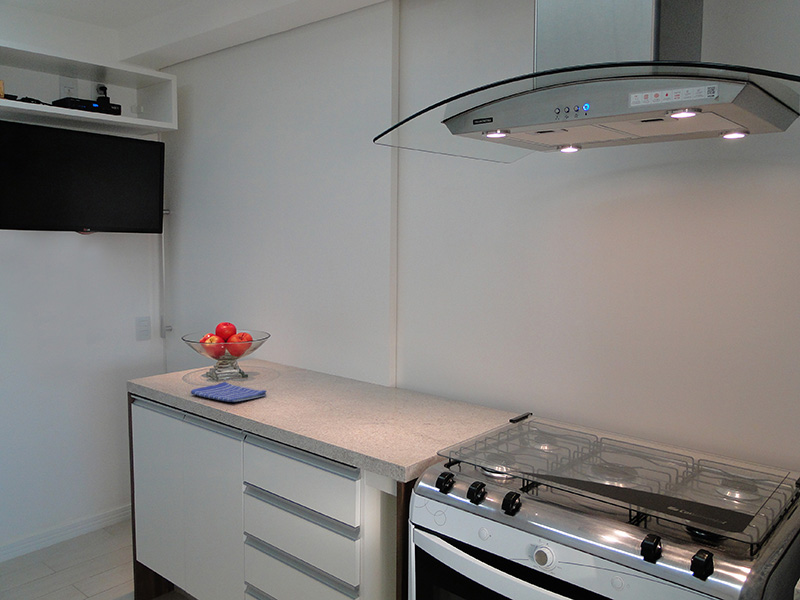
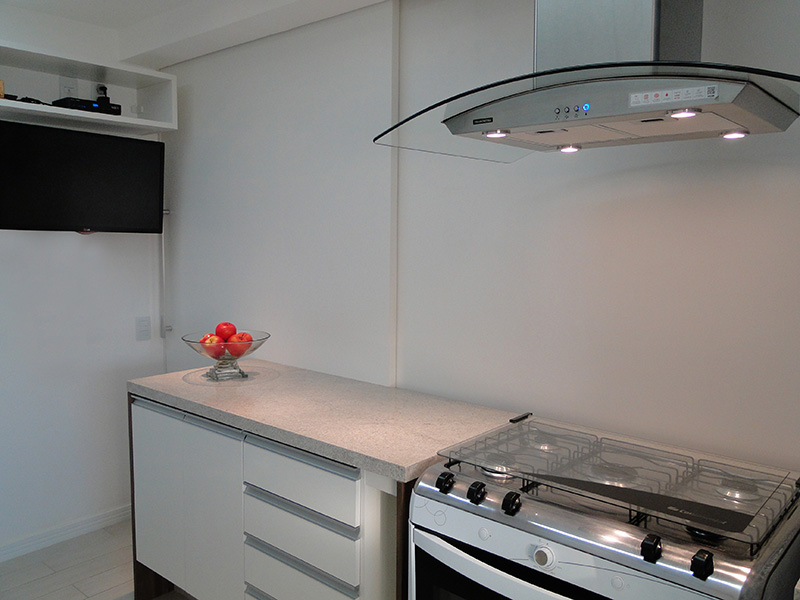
- dish towel (228, 391)
